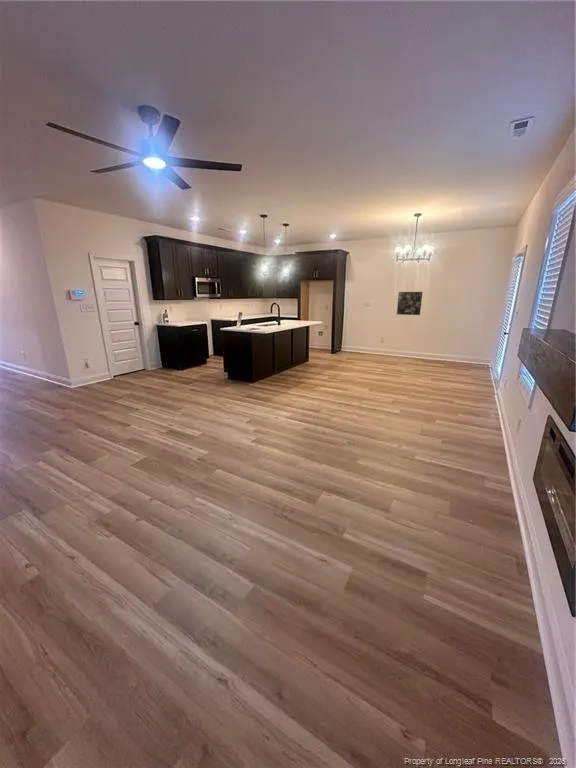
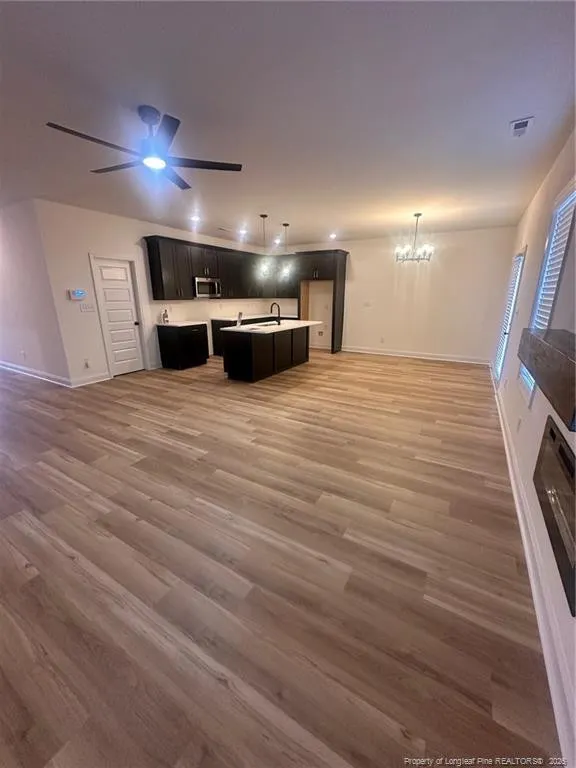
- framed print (409, 303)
